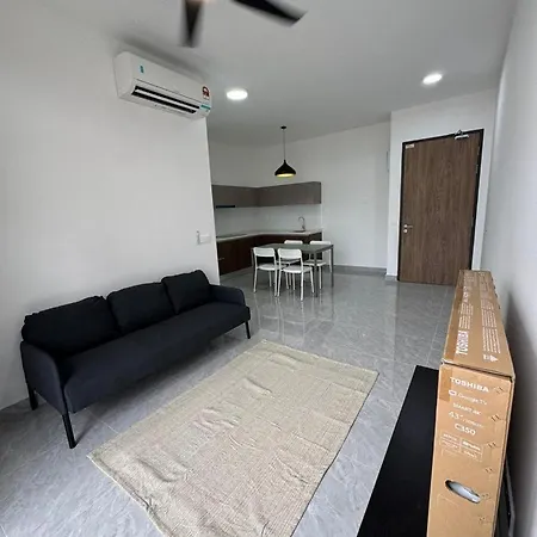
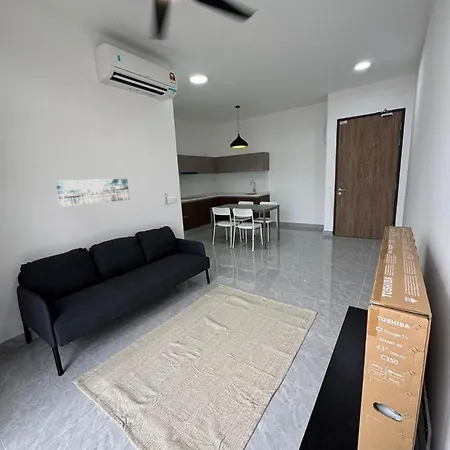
+ wall art (96, 191)
